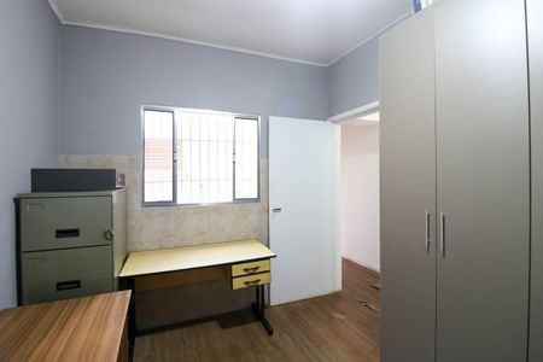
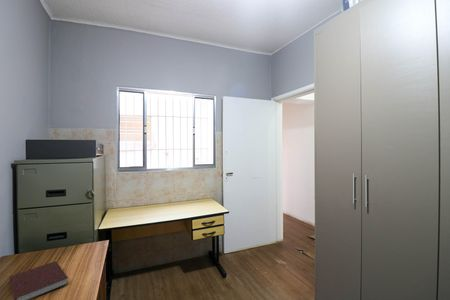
+ notebook (38, 280)
